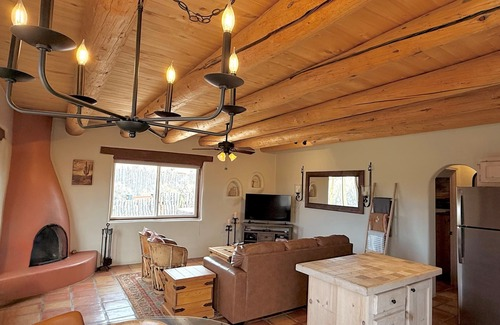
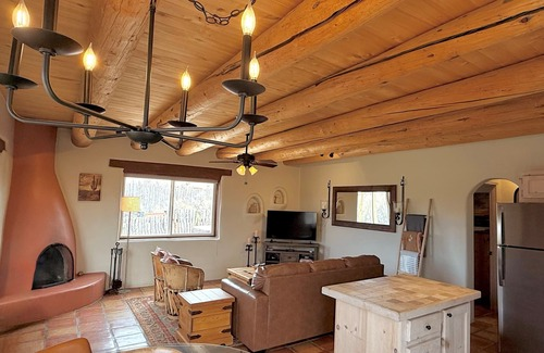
+ floor lamp (127, 243)
